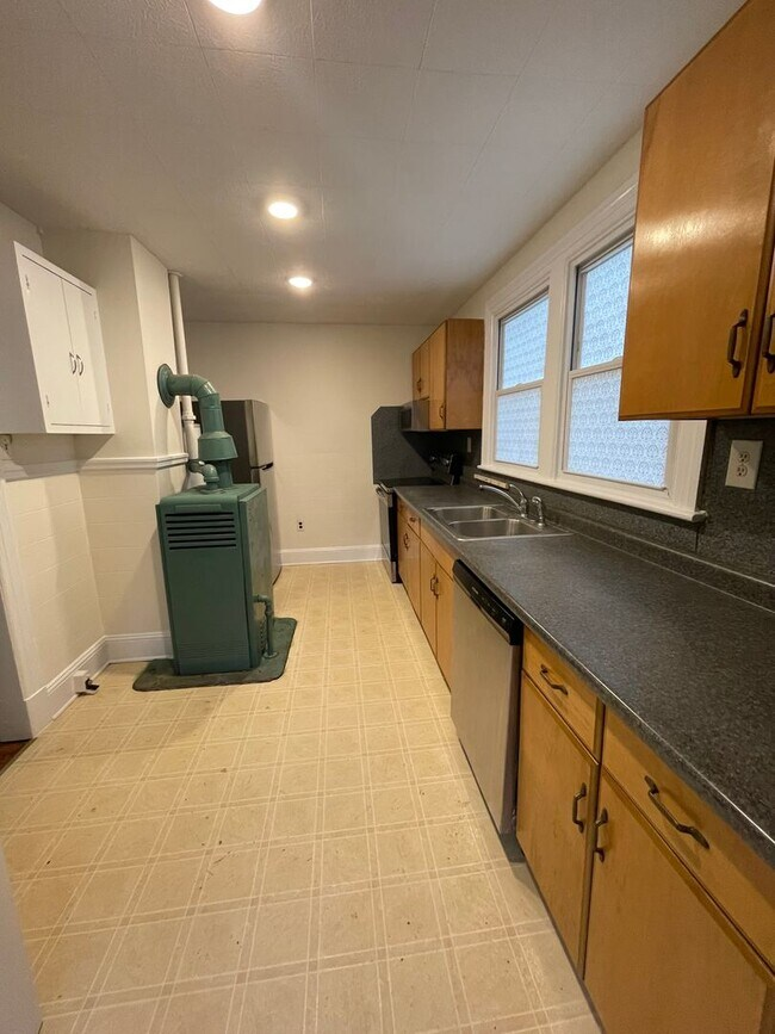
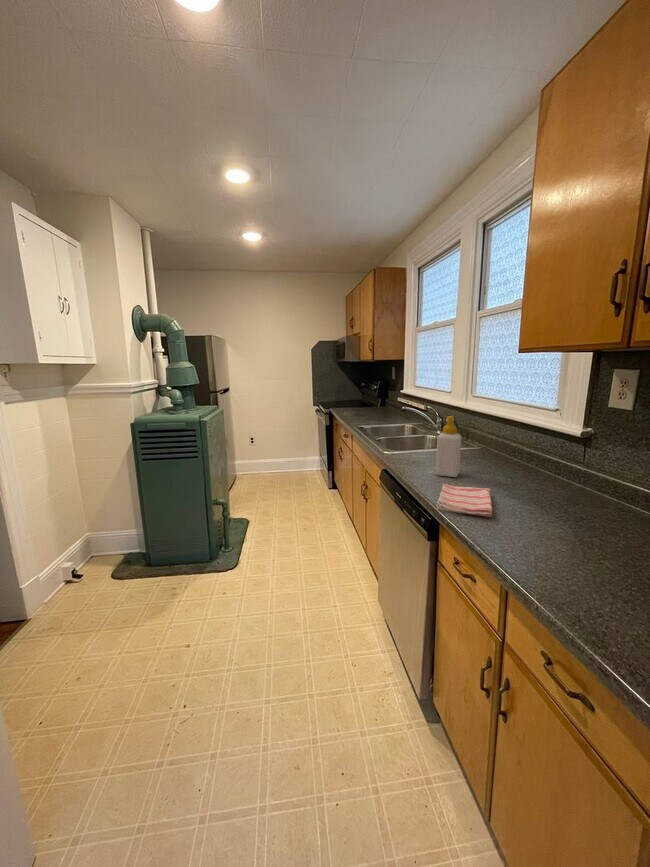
+ soap bottle (449, 446)
+ dish towel (464, 497)
